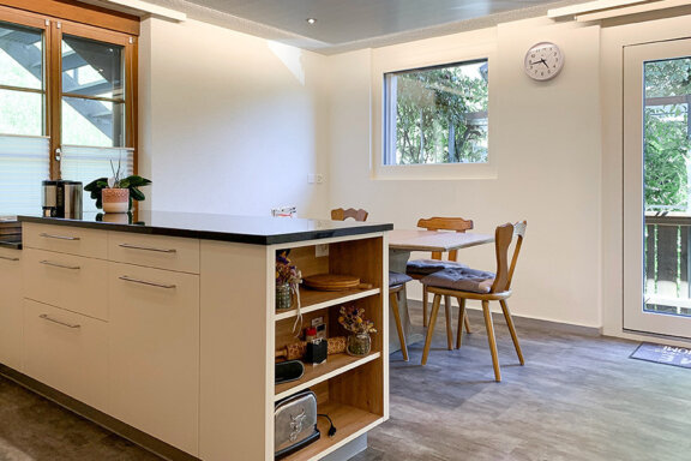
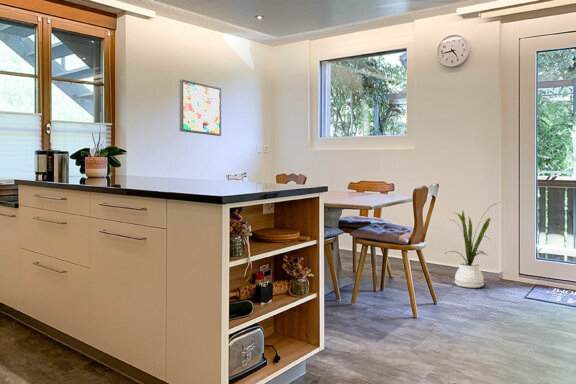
+ wall art (201, 108)
+ house plant (472, 243)
